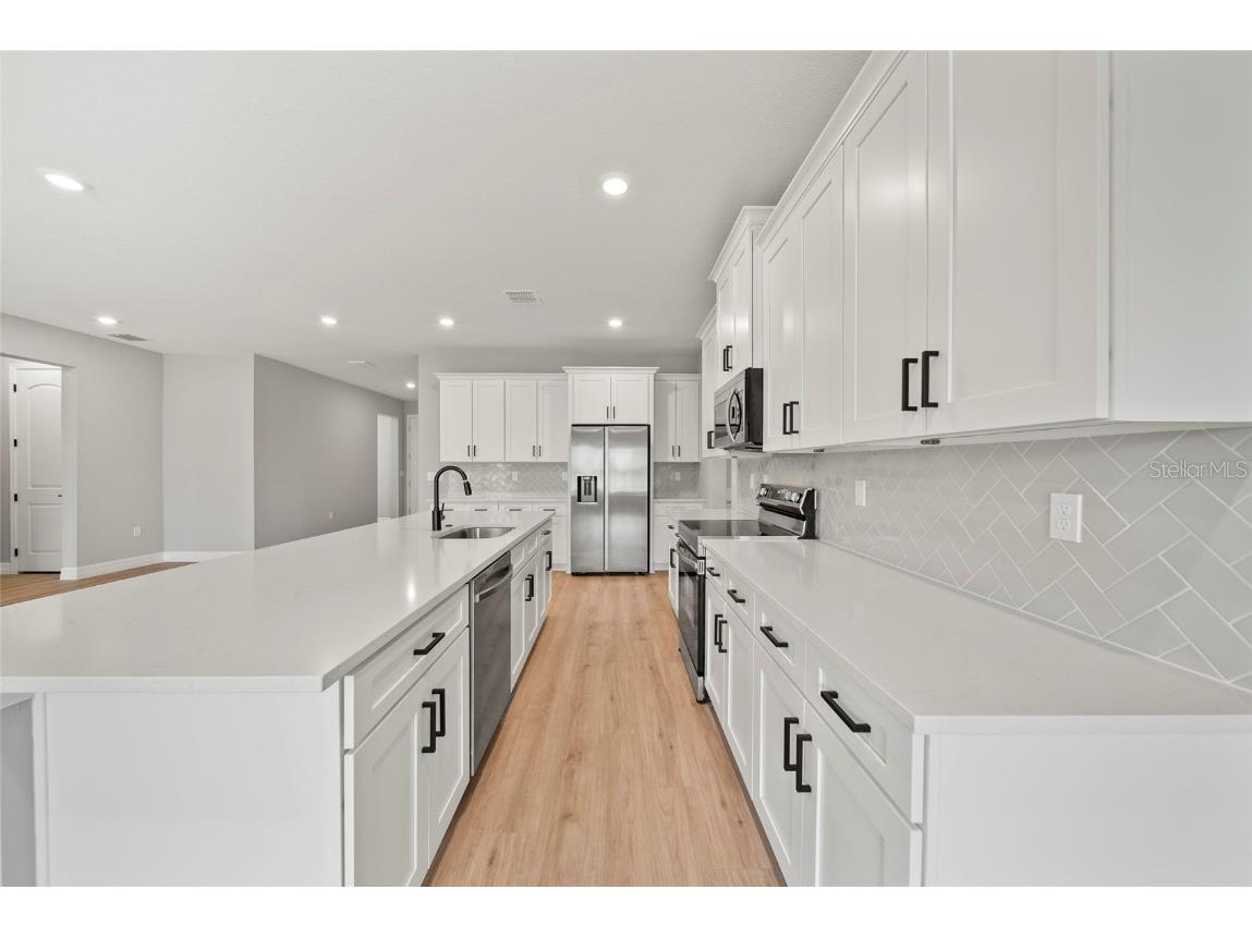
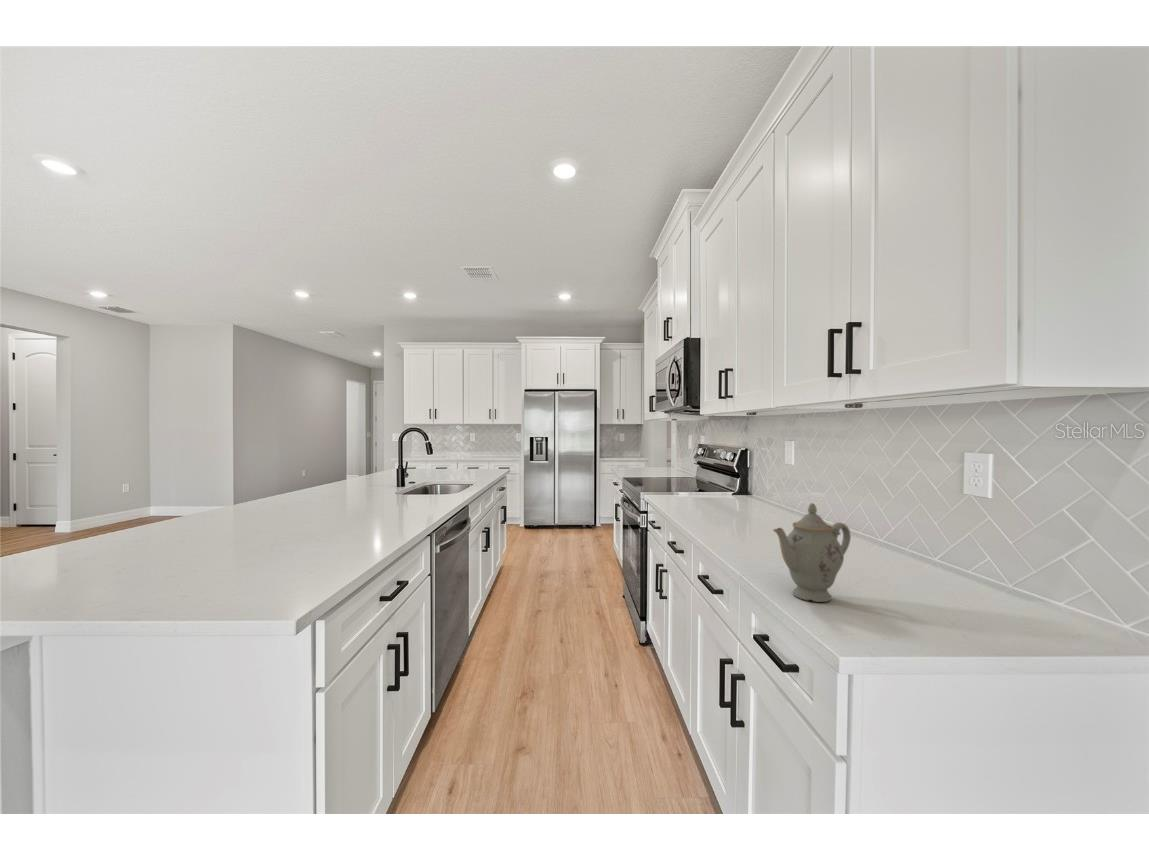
+ chinaware (811, 549)
